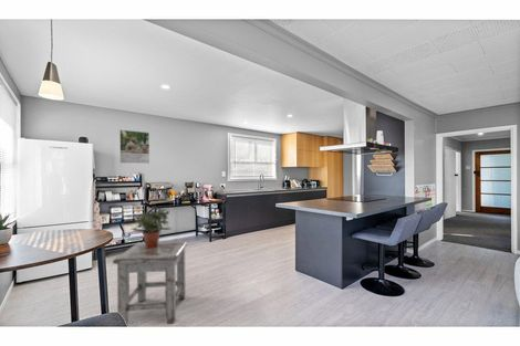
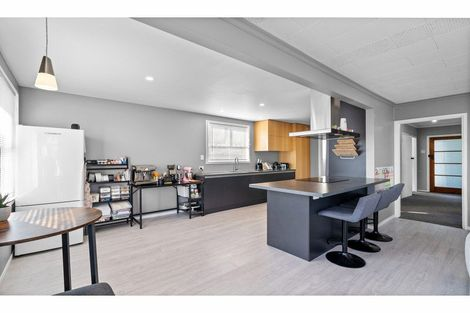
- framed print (135, 147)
- potted plant (150, 227)
- stool (155, 282)
